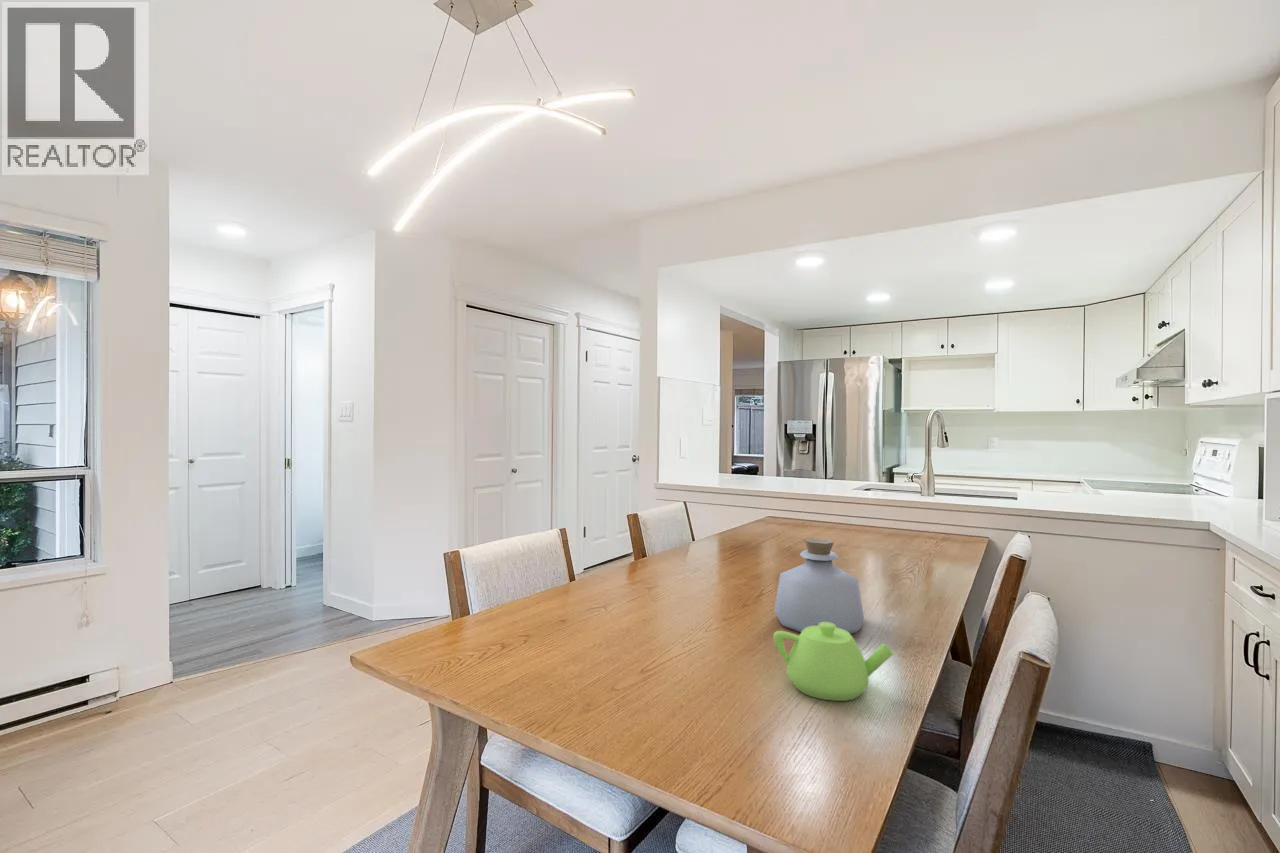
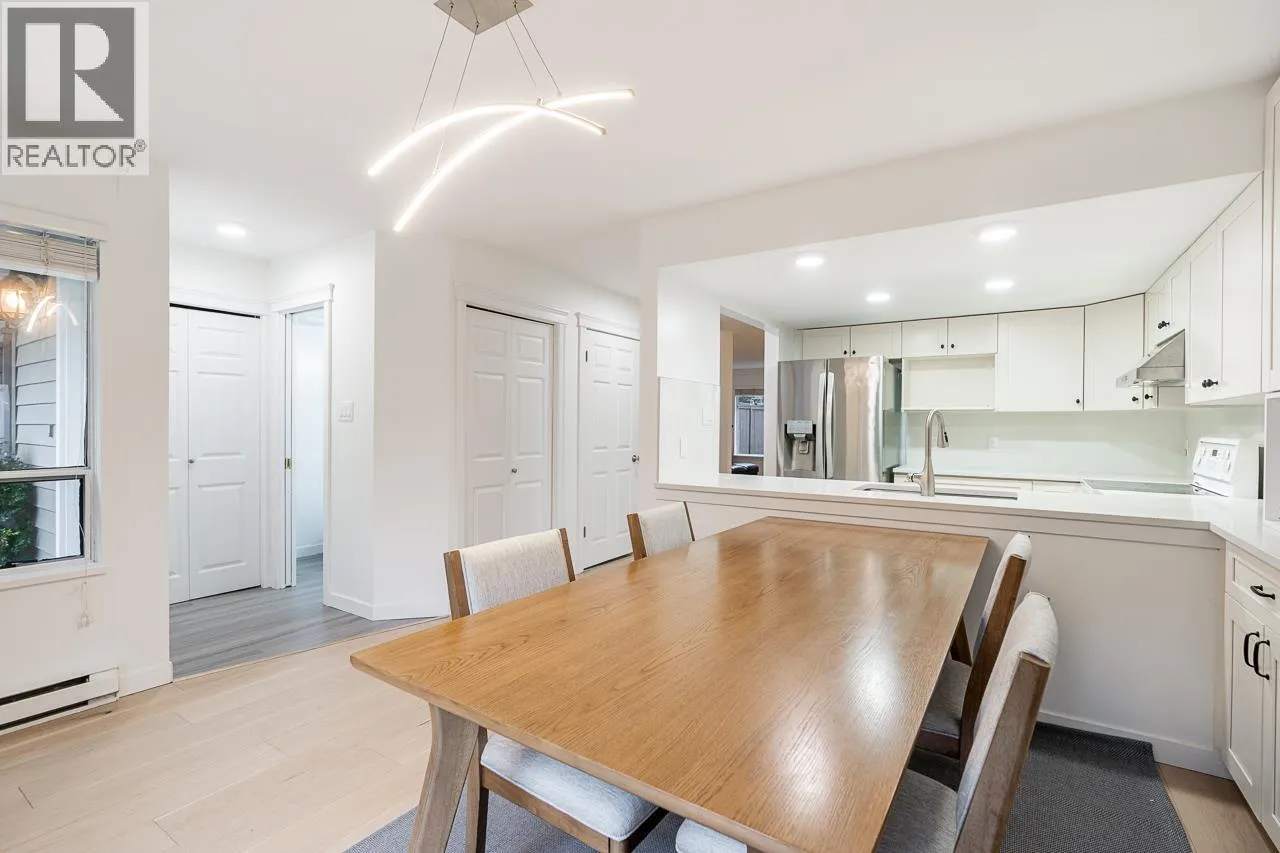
- teapot (831, 655)
- bottle (817, 581)
